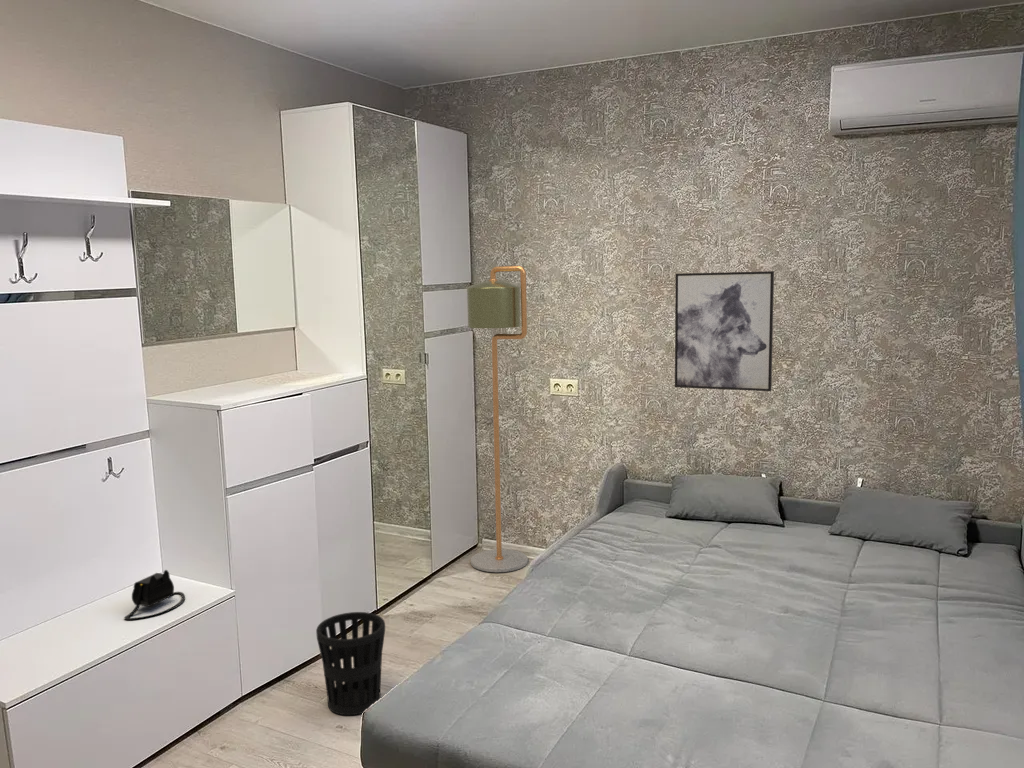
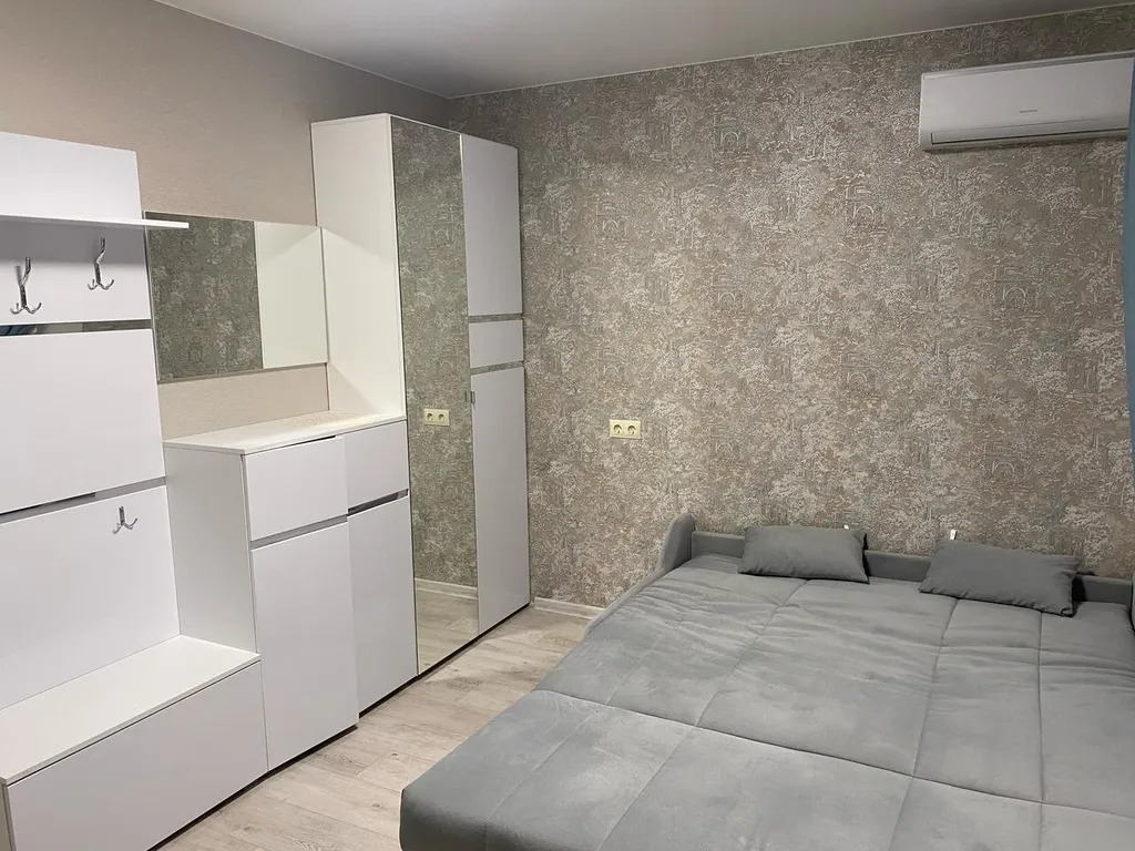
- wastebasket (353, 663)
- floor lamp (498, 418)
- wall art (722, 331)
- handbag (158, 589)
